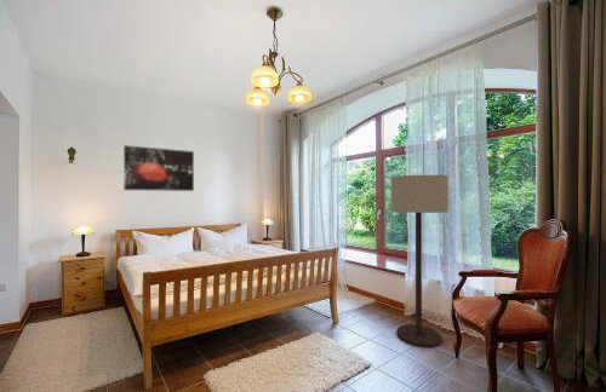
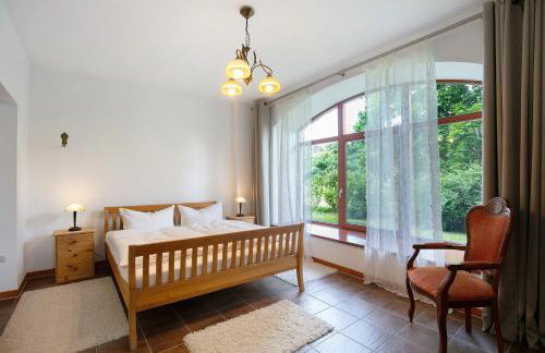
- wall art (160, 169)
- floor lamp (418, 256)
